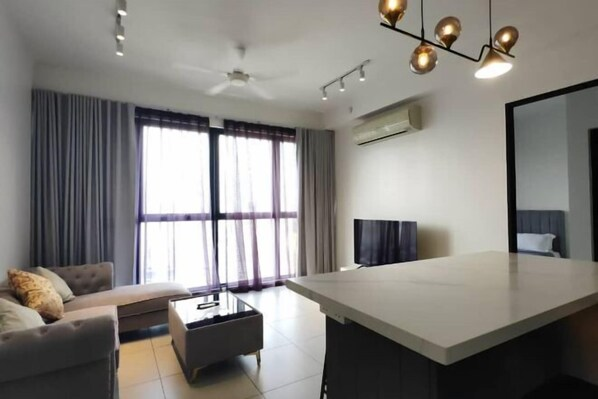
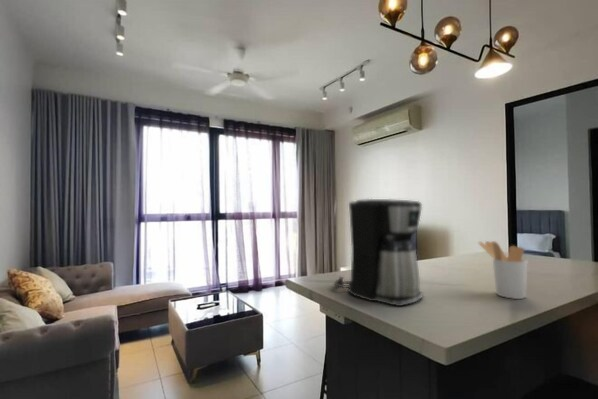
+ coffee maker (380, 245)
+ utensil holder (502, 266)
